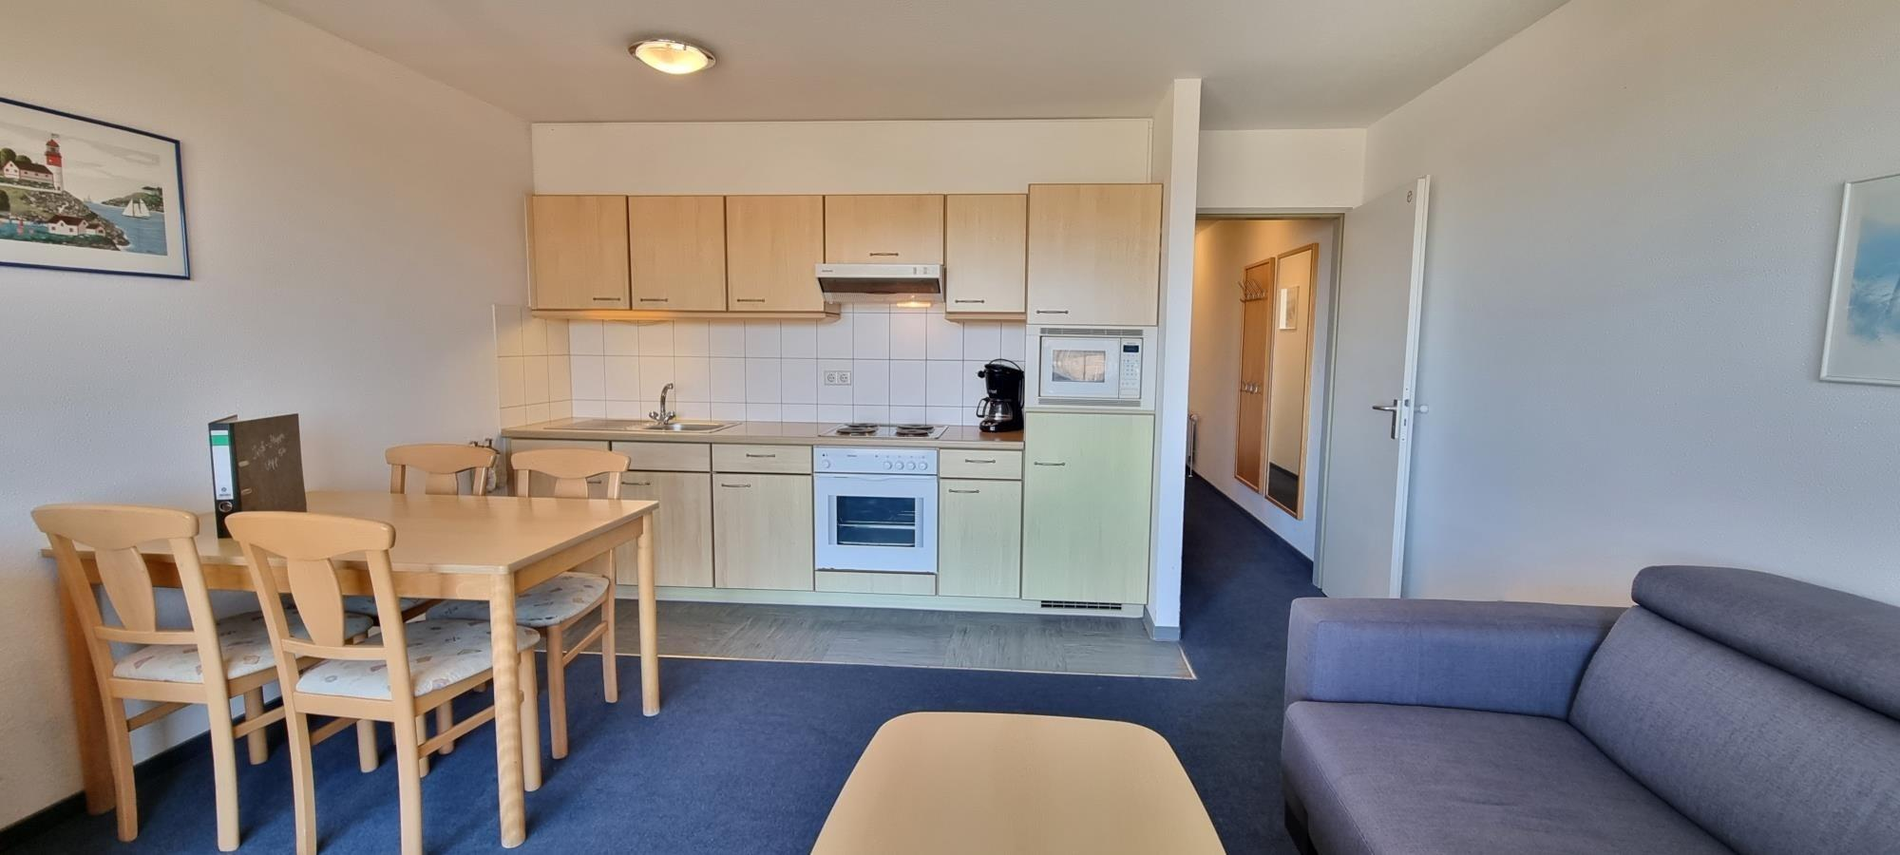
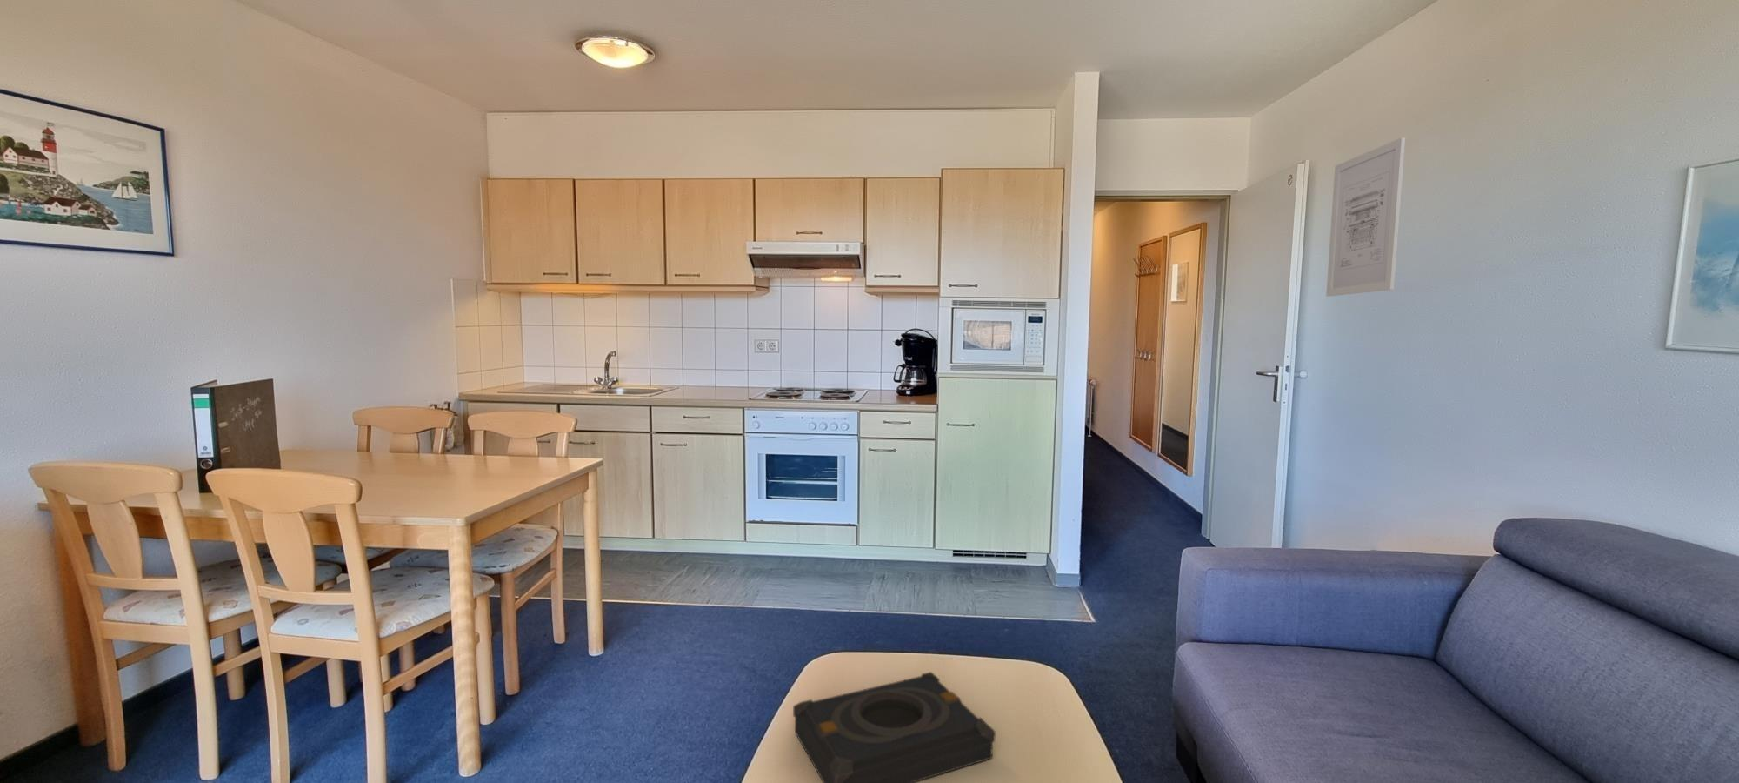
+ speaker (891, 726)
+ wall art (1362, 223)
